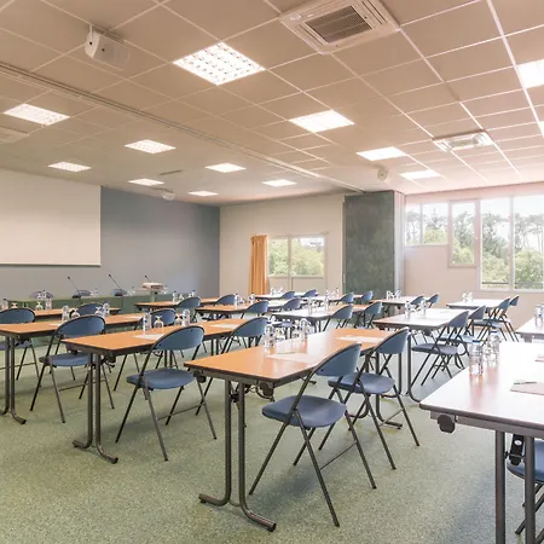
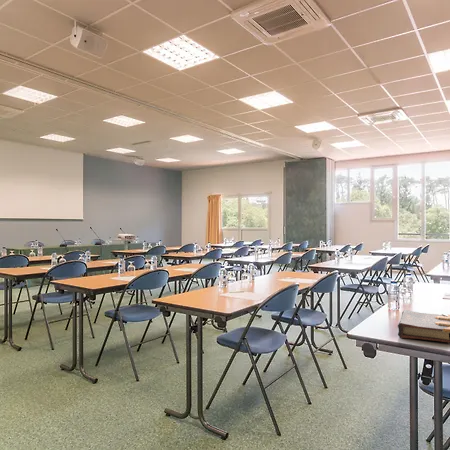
+ book (425, 325)
